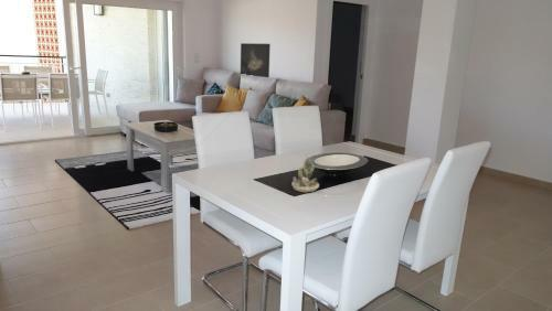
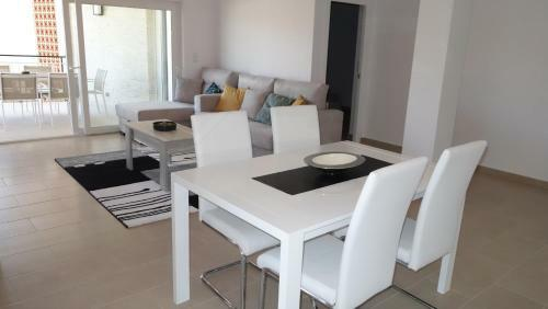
- succulent planter (306, 173)
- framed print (254, 60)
